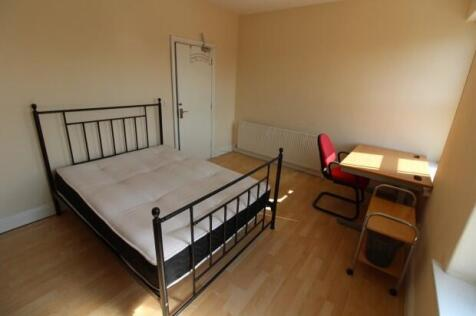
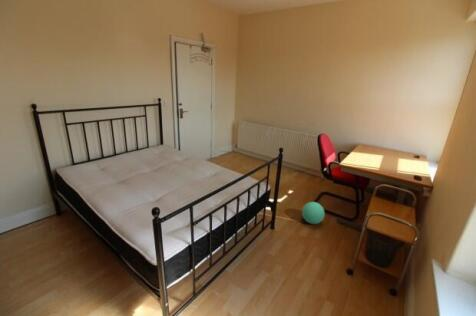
+ ball (313, 212)
